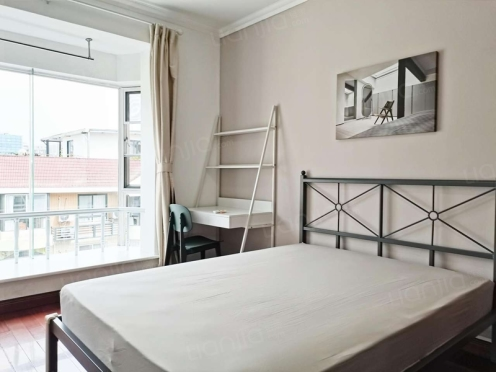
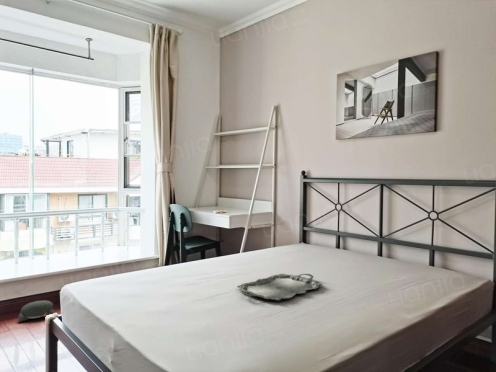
+ plush toy (36, 309)
+ serving tray (280, 285)
